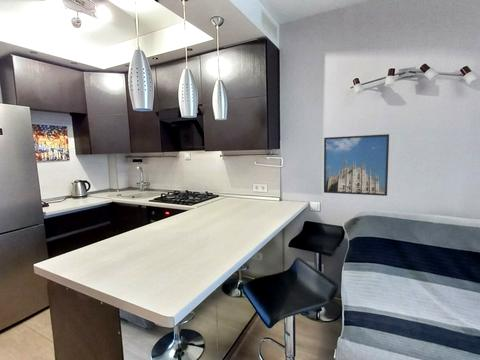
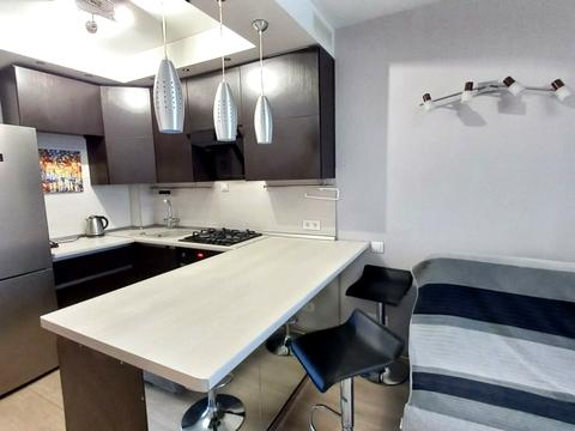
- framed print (354, 165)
